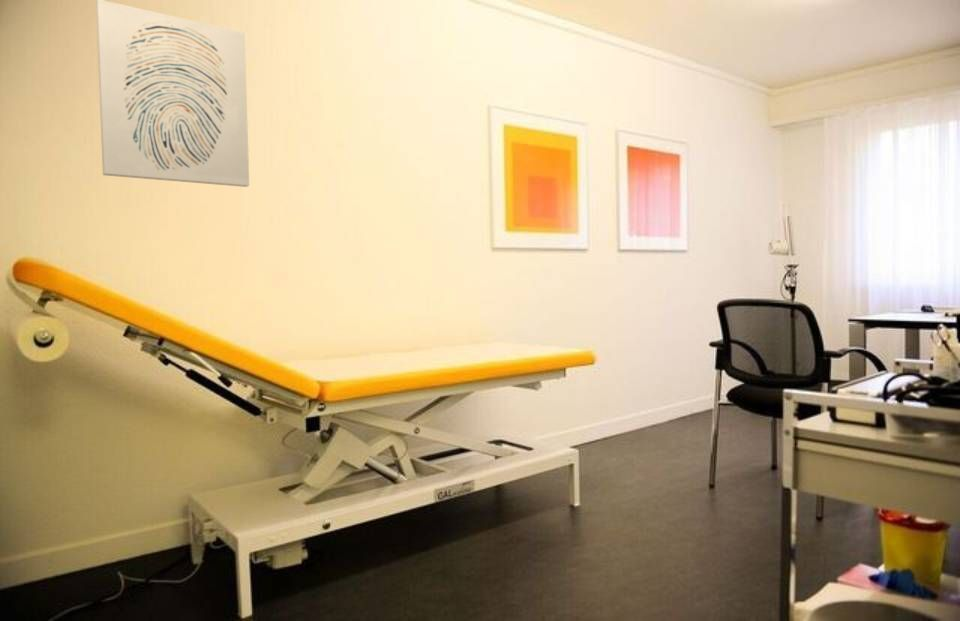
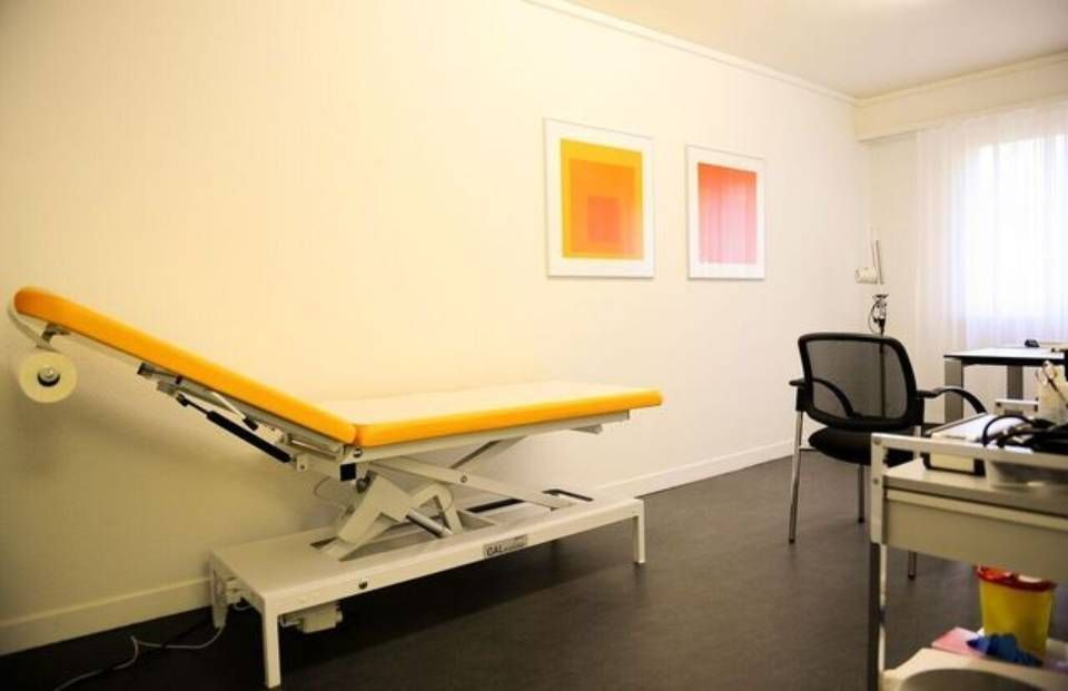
- wall art (177, 100)
